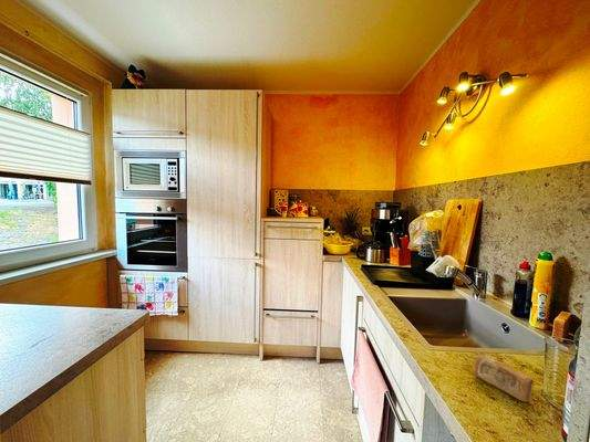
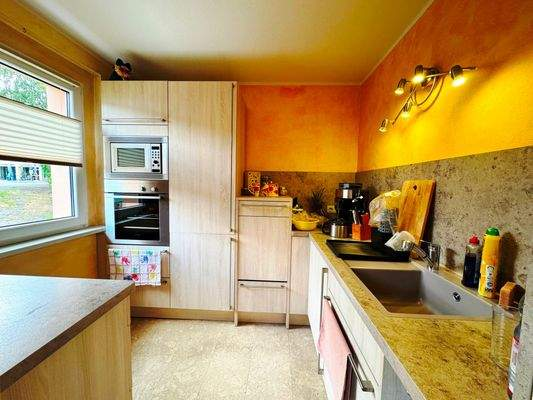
- soap bar (501, 376)
